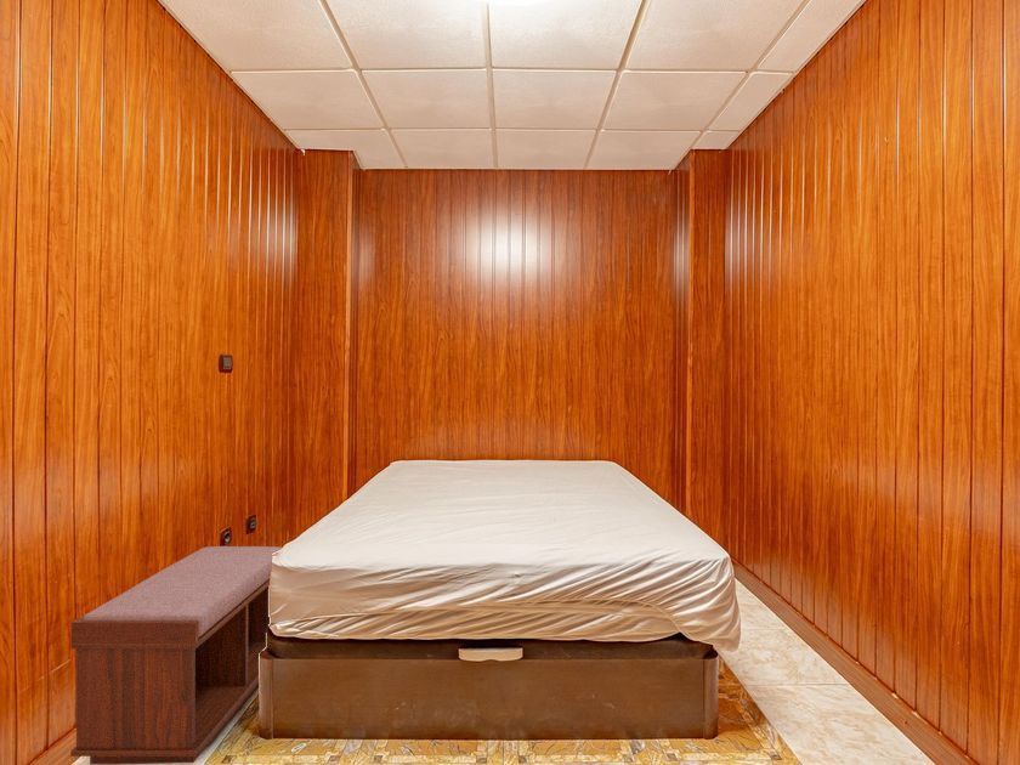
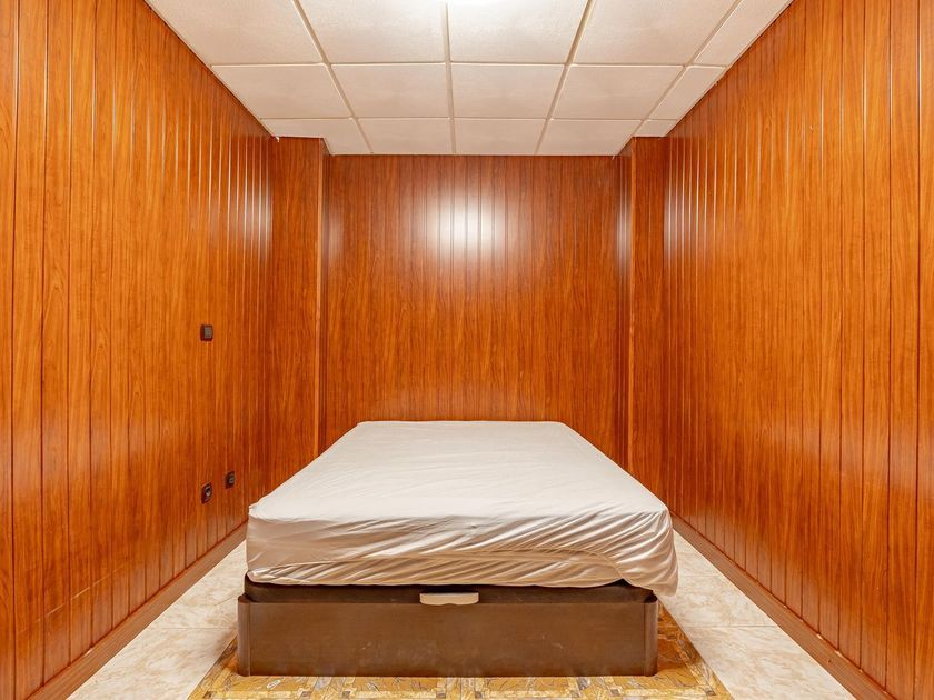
- bench (200, 638)
